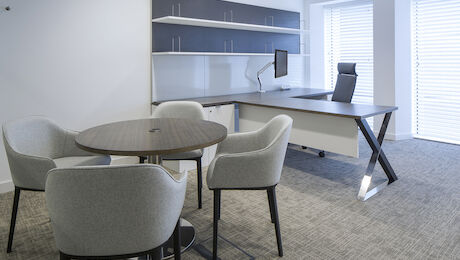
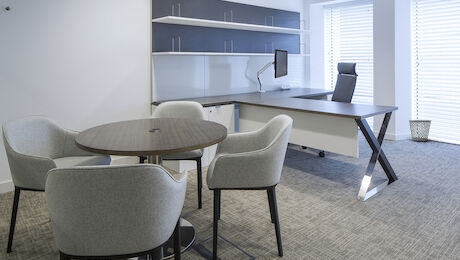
+ wastebasket (420, 130)
